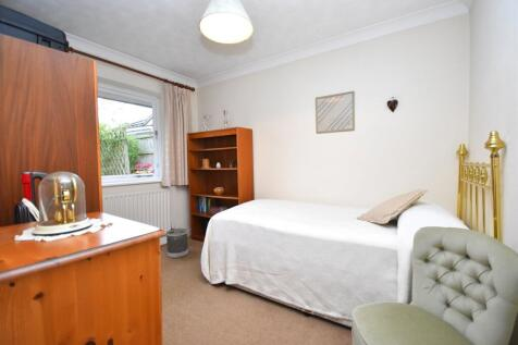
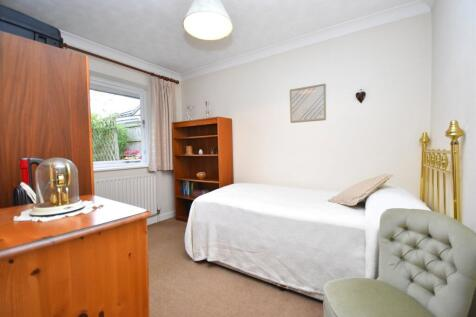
- wastebasket (177, 242)
